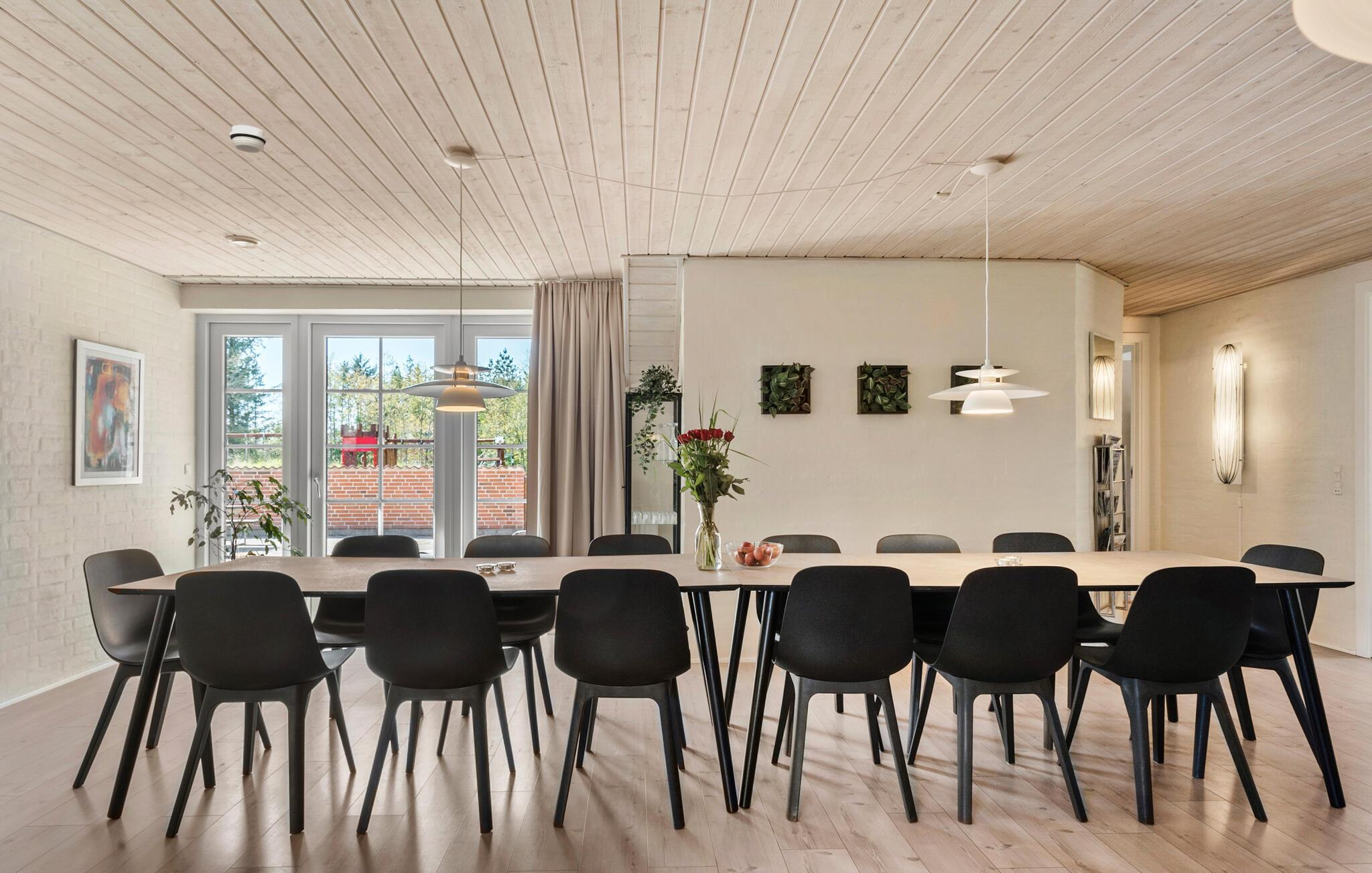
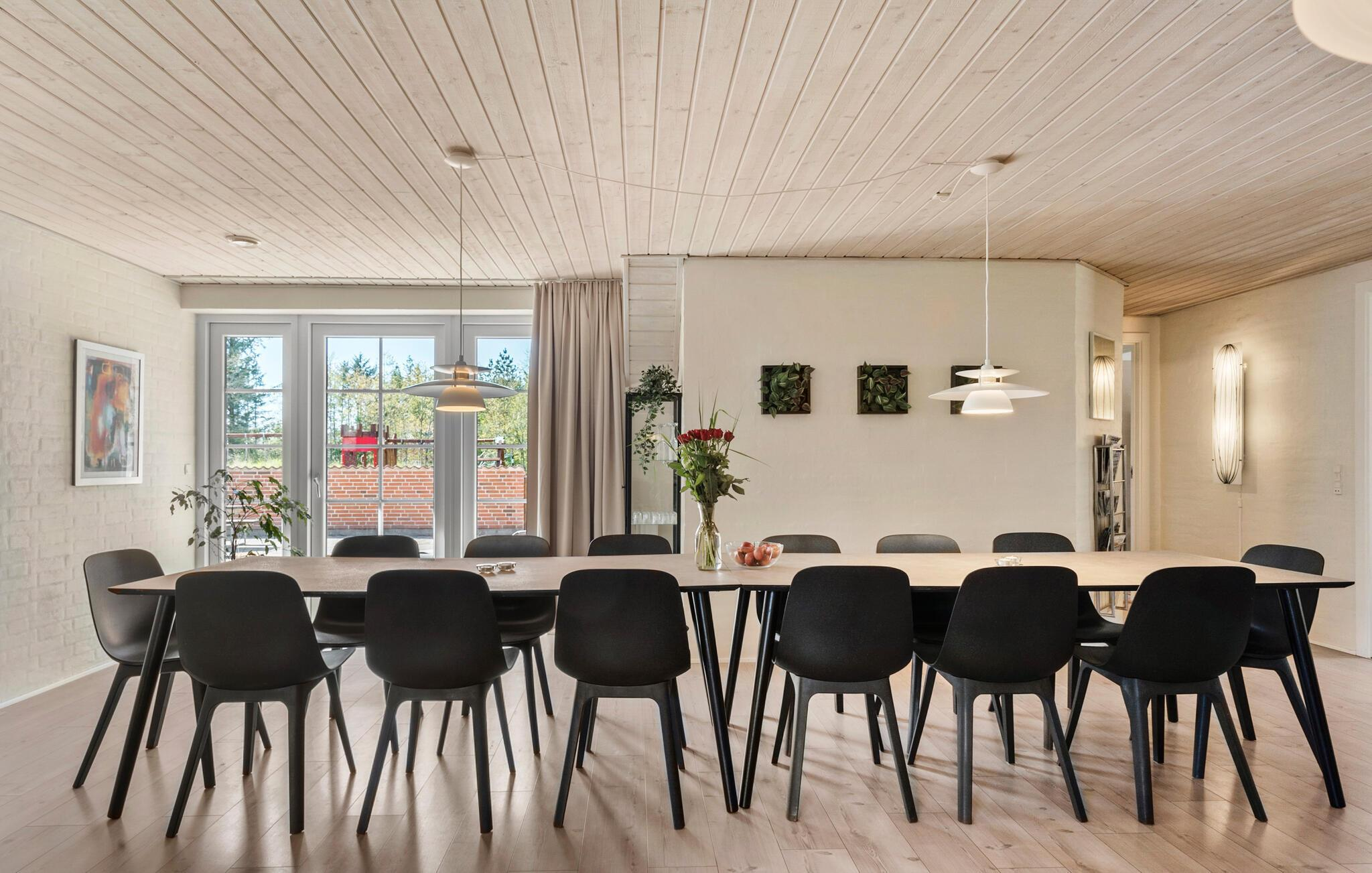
- smoke detector (248, 139)
